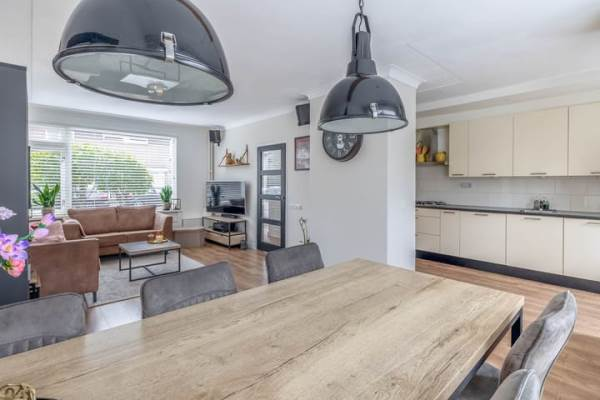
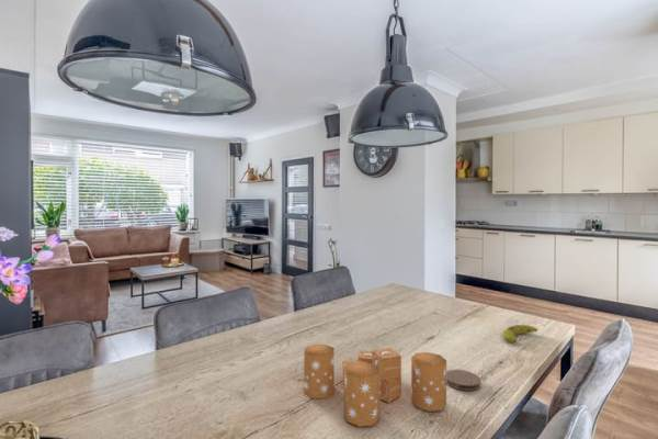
+ fruit (521, 333)
+ candle (371, 374)
+ coaster (462, 379)
